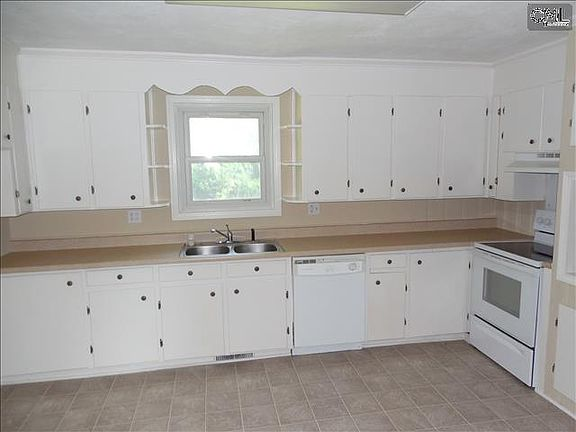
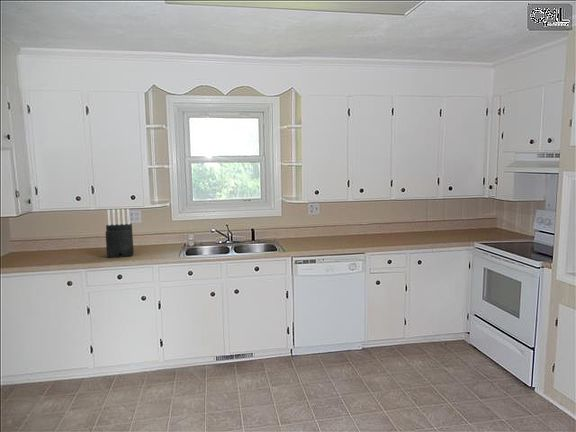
+ knife block (119, 232)
